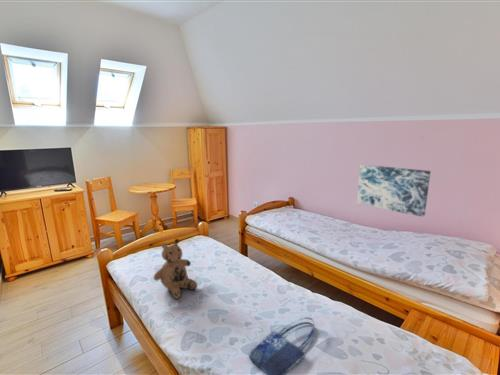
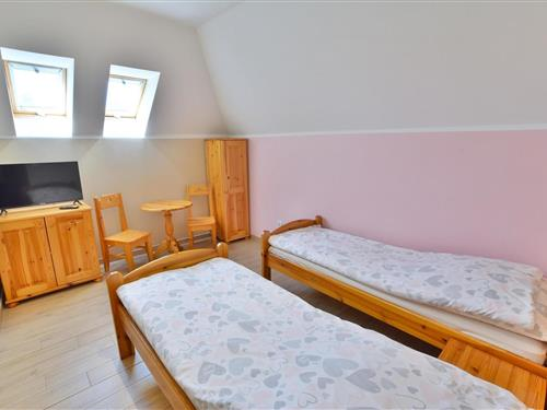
- shopping bag (288, 342)
- teddy bear (176, 266)
- wall art (390, 188)
